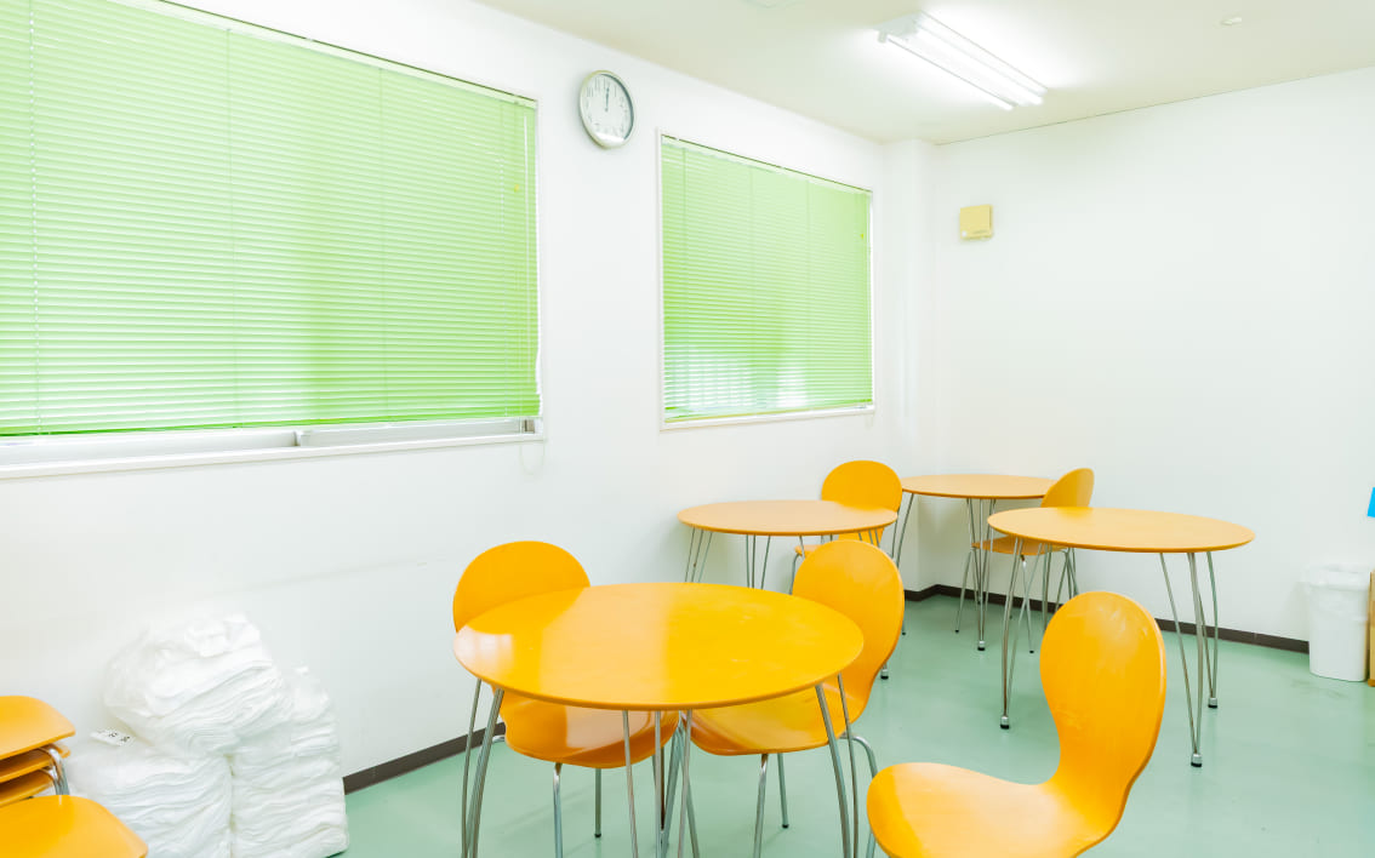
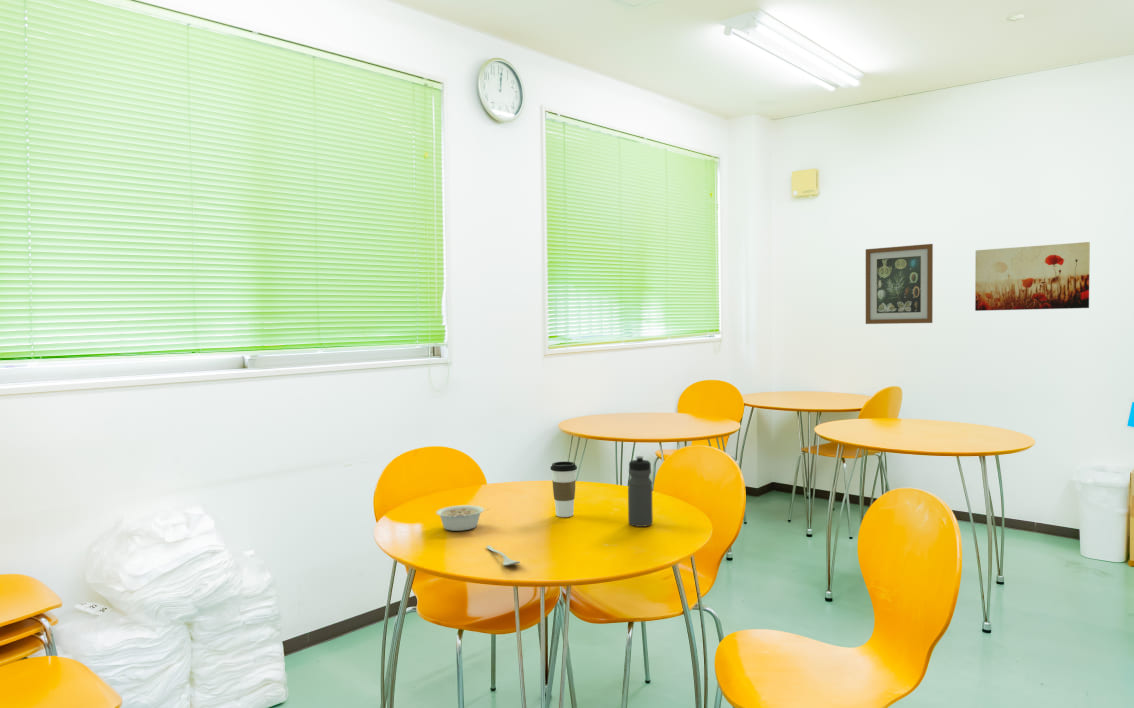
+ spoon (501, 553)
+ coffee cup (564, 489)
+ wall art (1030, 278)
+ wall art (898, 285)
+ water bottle (640, 490)
+ legume (462, 516)
